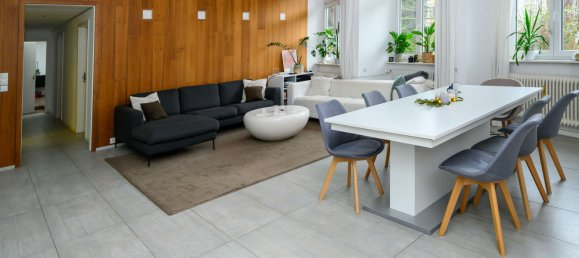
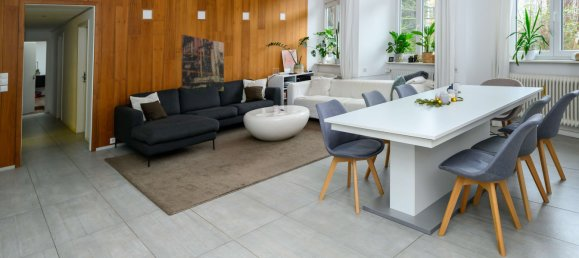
+ wall art (203, 64)
